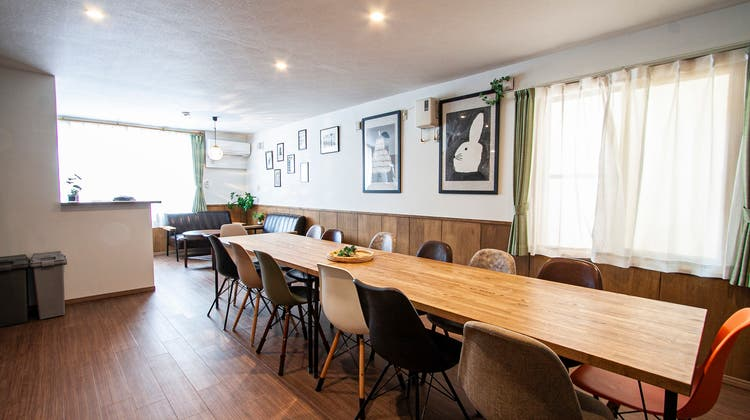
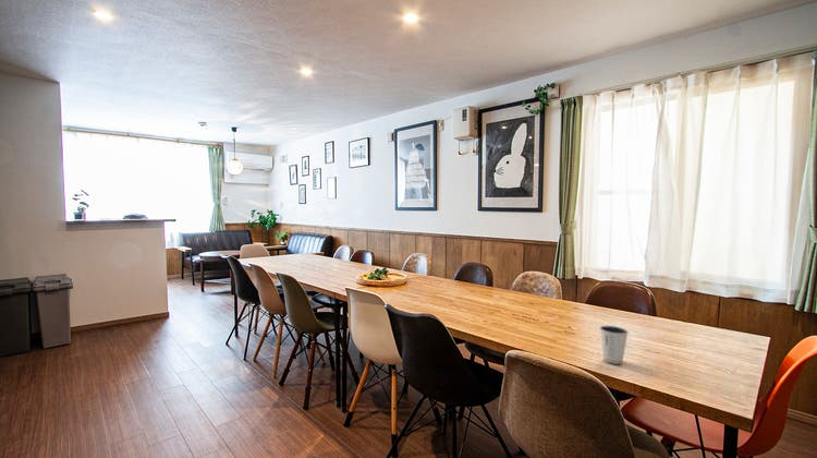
+ dixie cup (613, 345)
